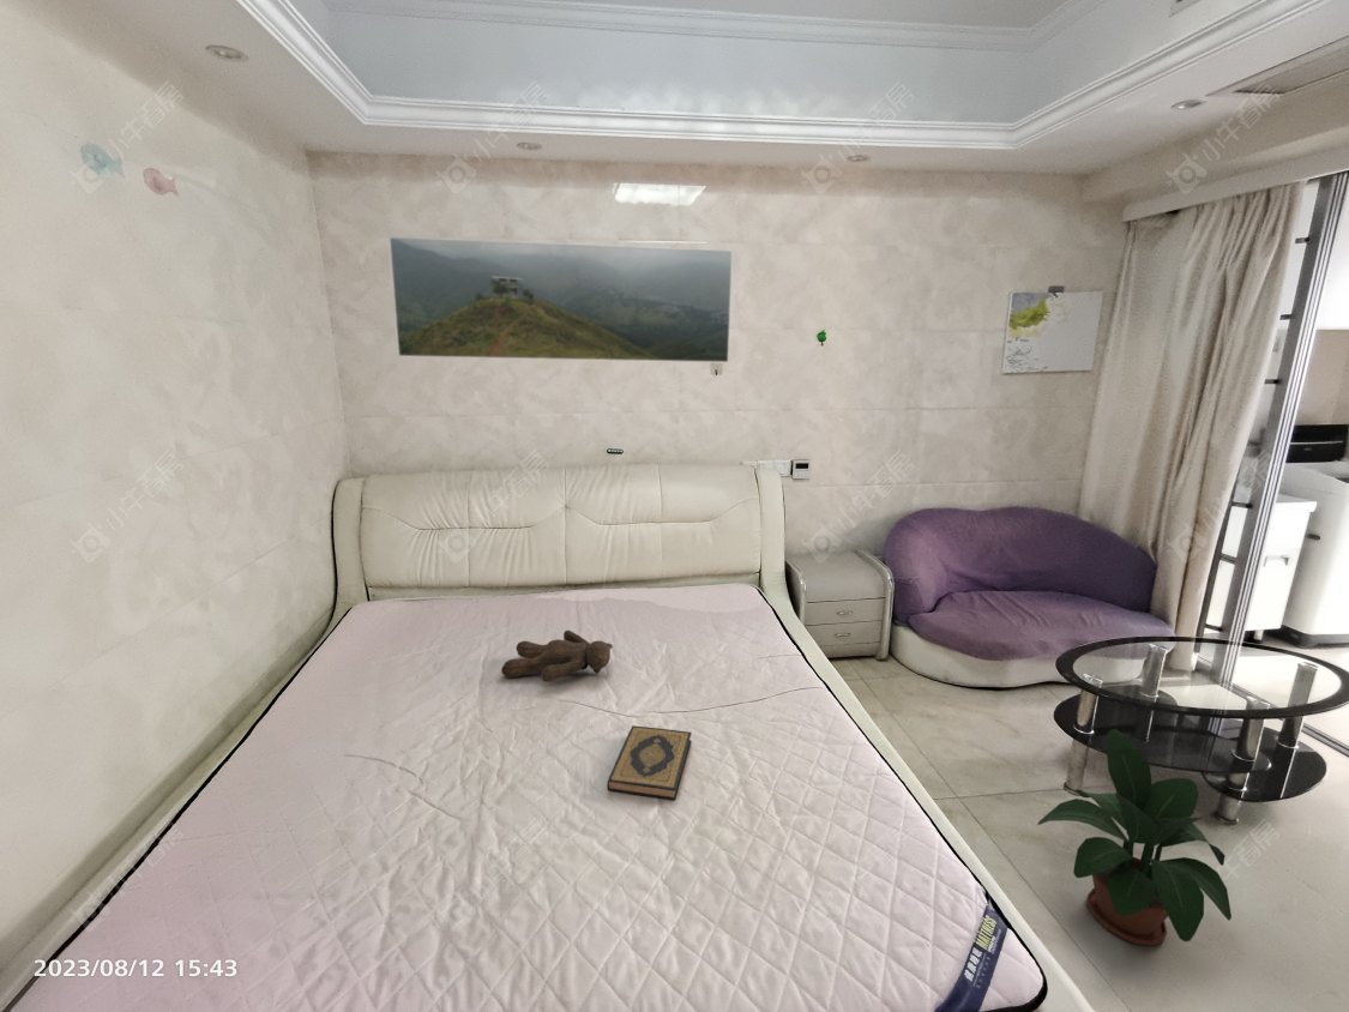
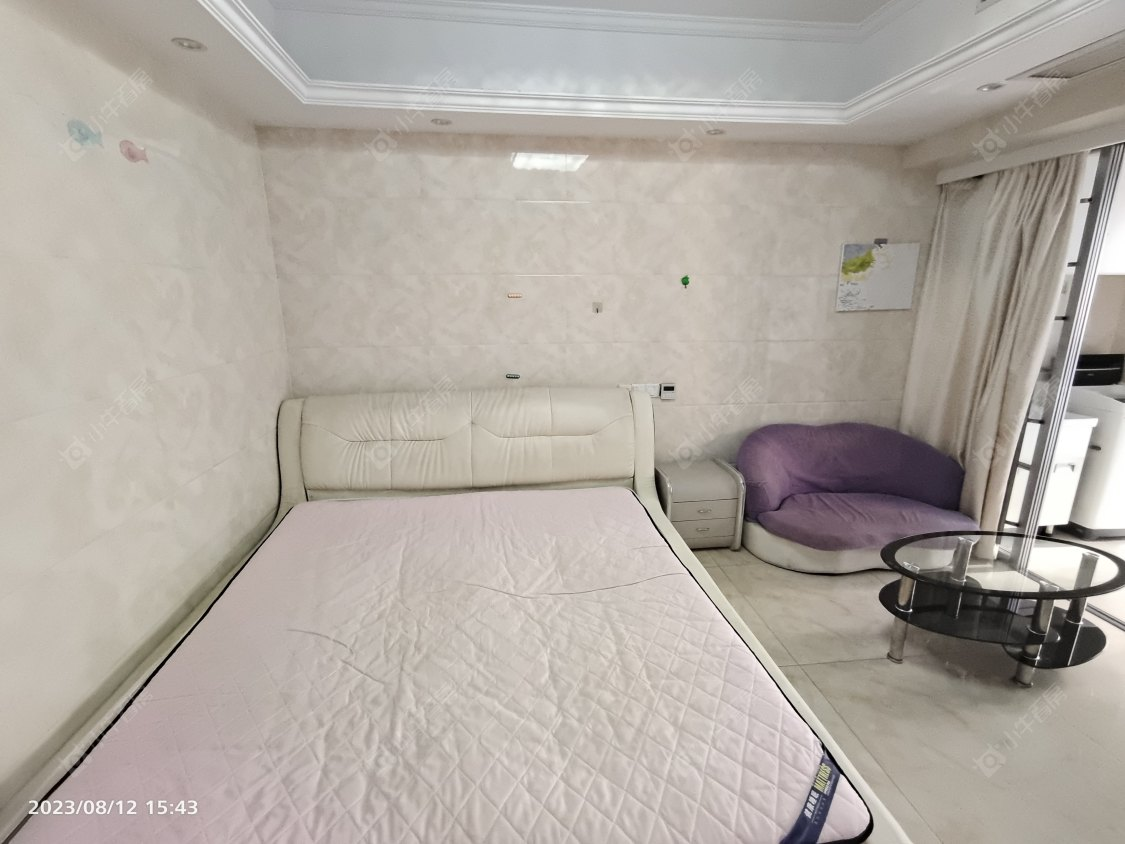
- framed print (567, 302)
- potted plant (1145, 837)
- hardback book (651, 759)
- teddy bear (559, 655)
